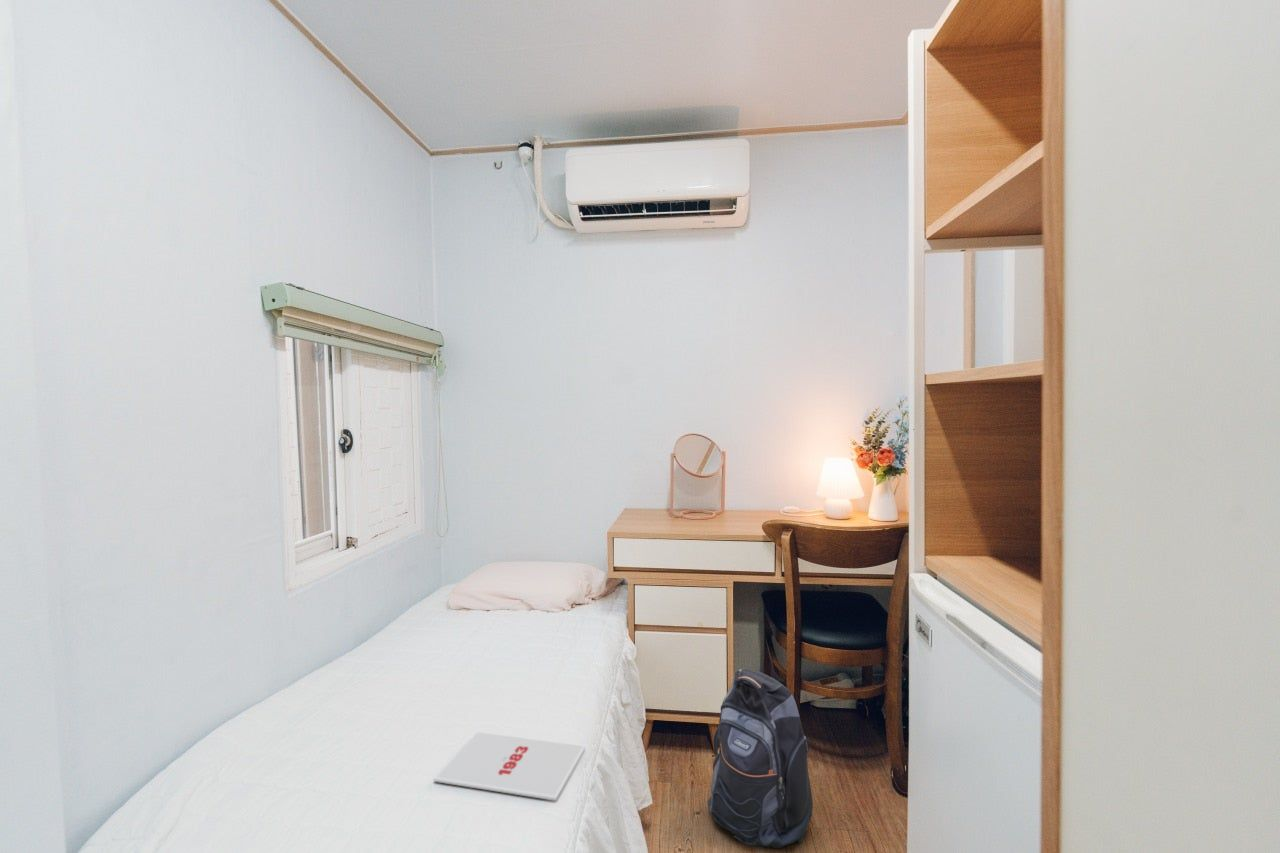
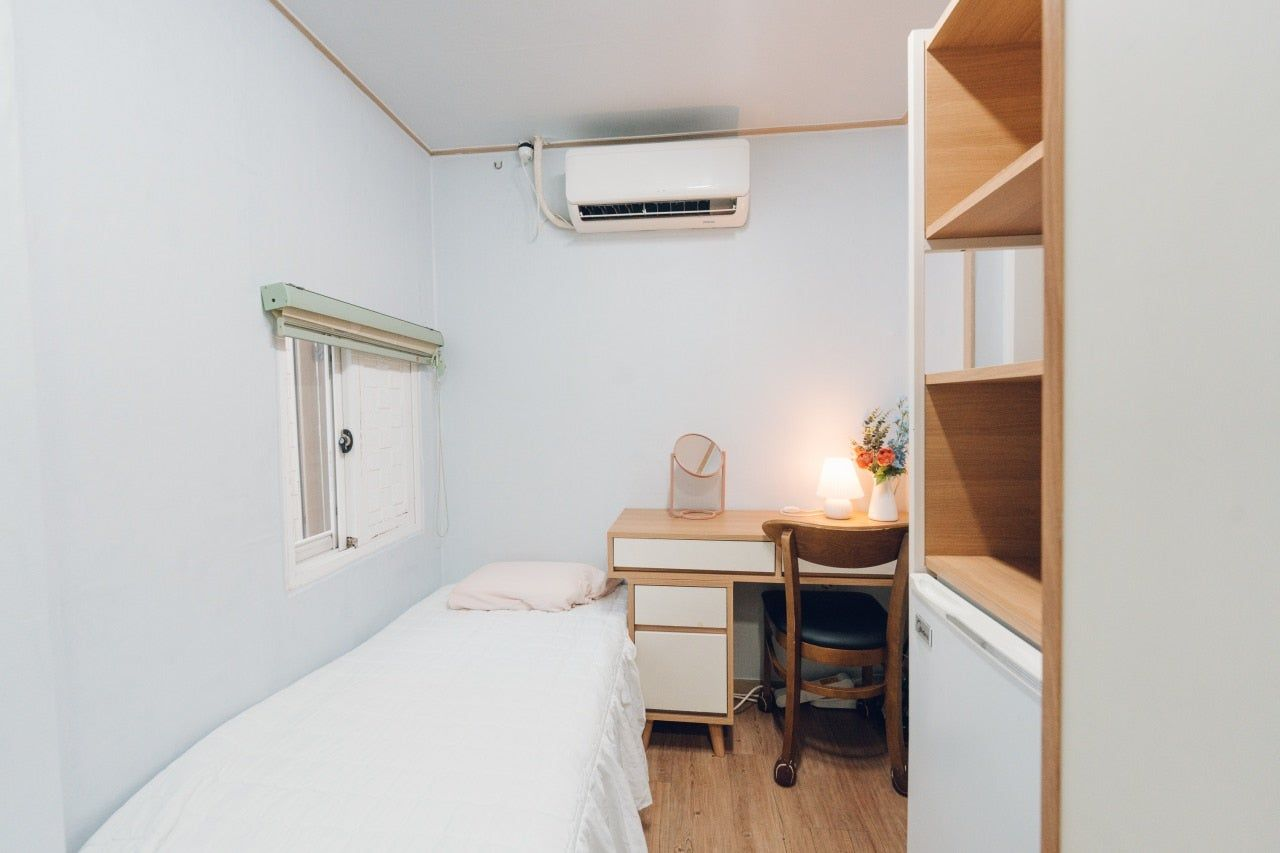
- magazine (512, 762)
- backpack (758, 746)
